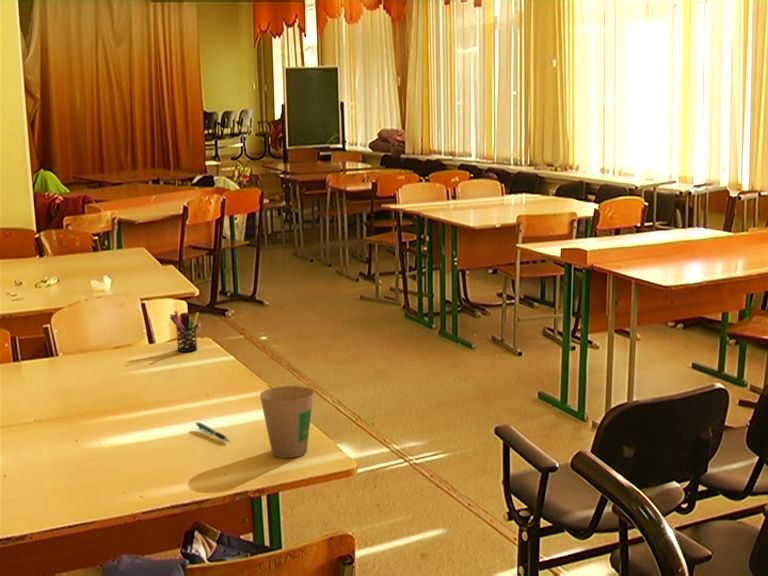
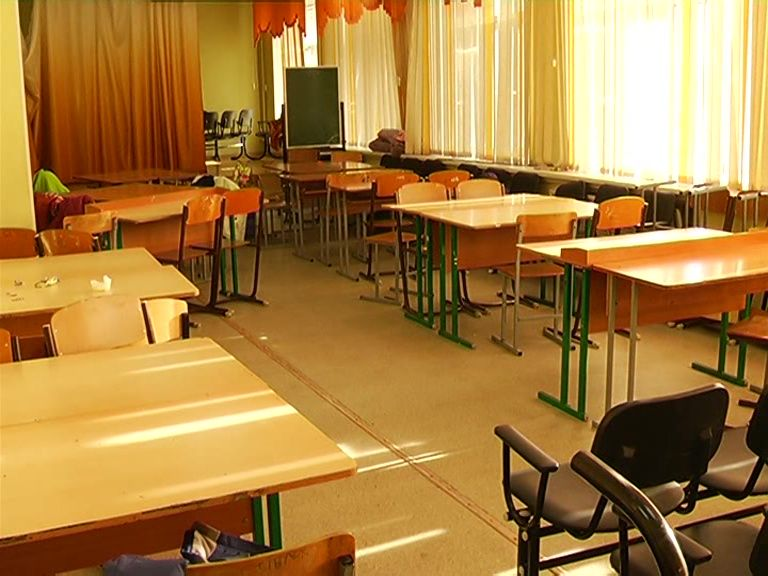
- paper cup (288, 422)
- pen (212, 431)
- pen holder (186, 330)
